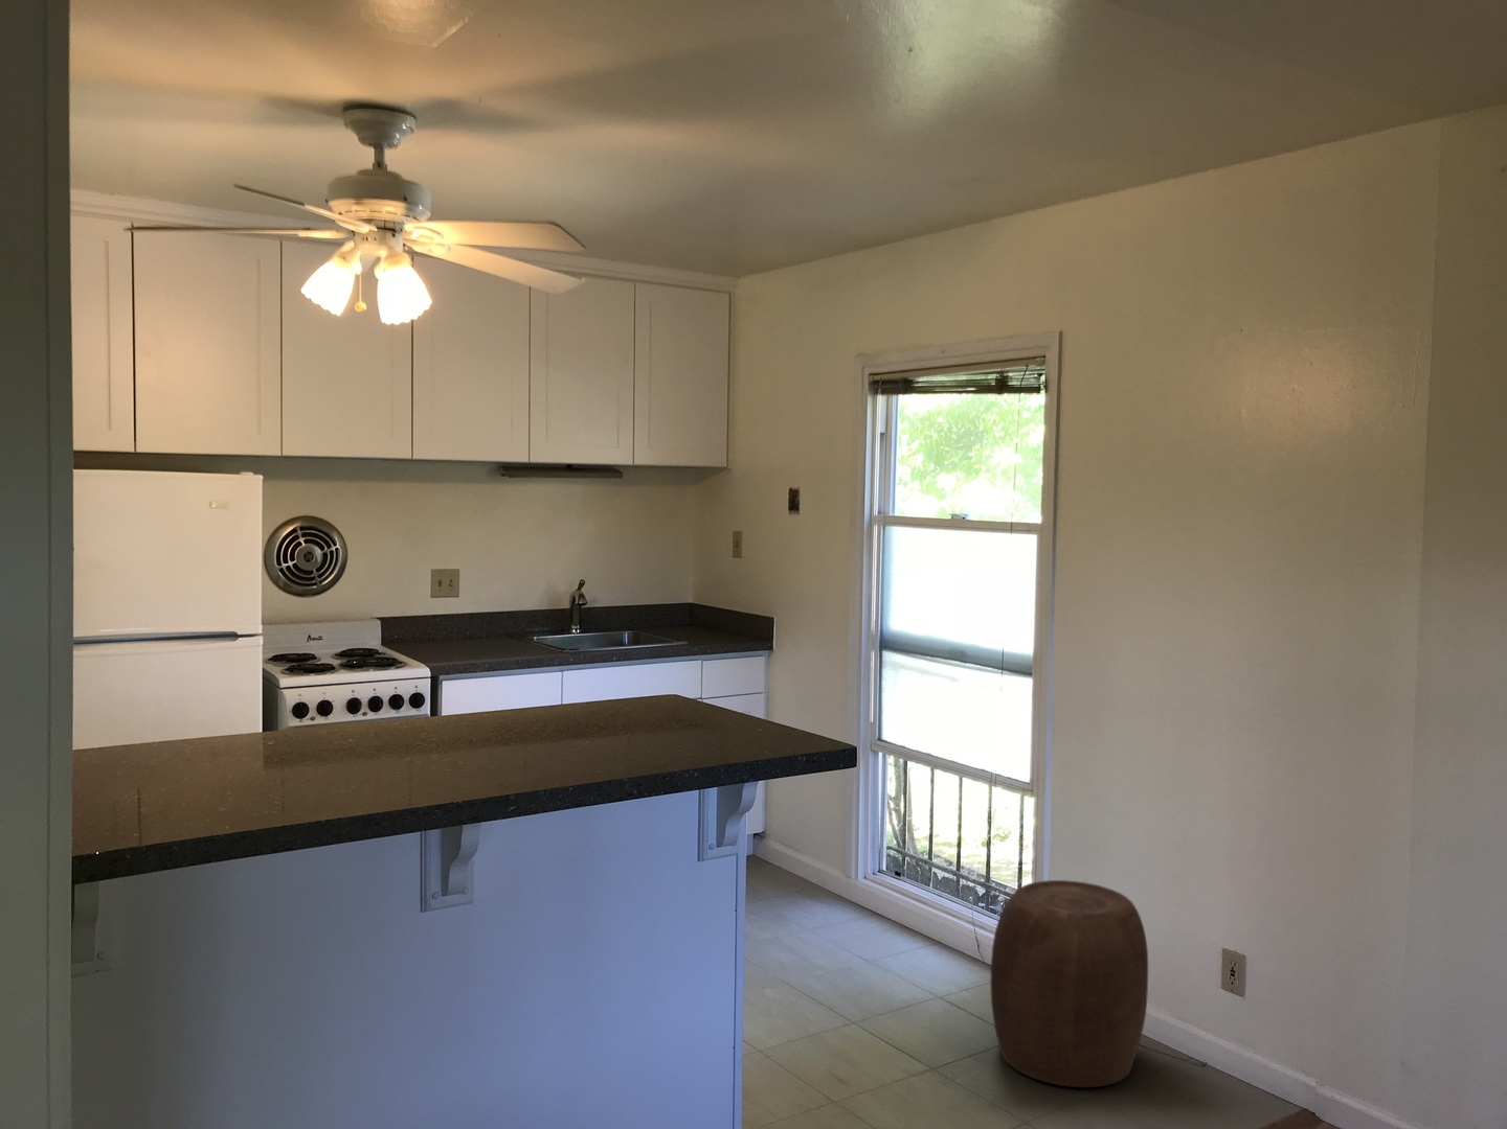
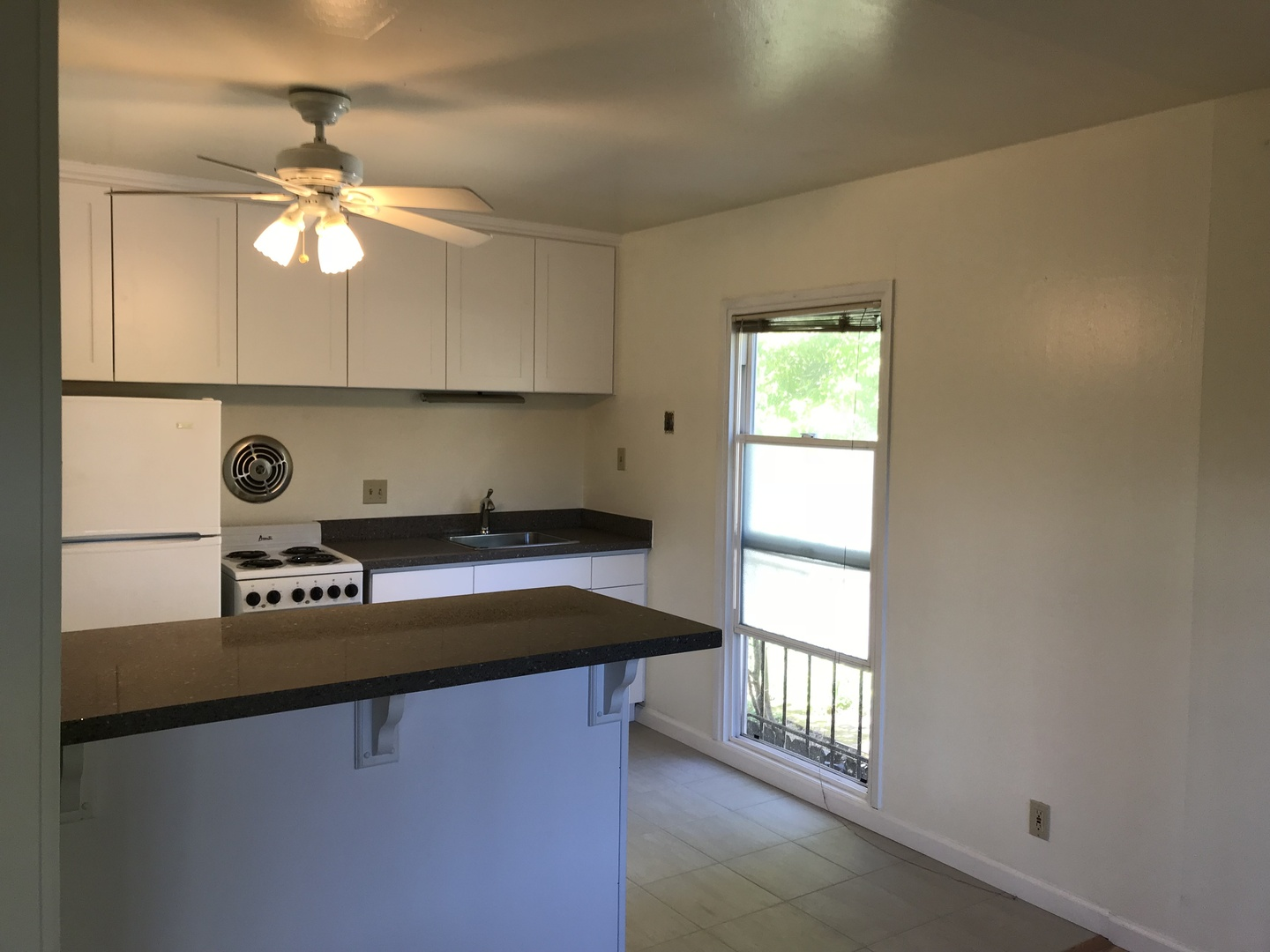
- stool (1068, 975)
